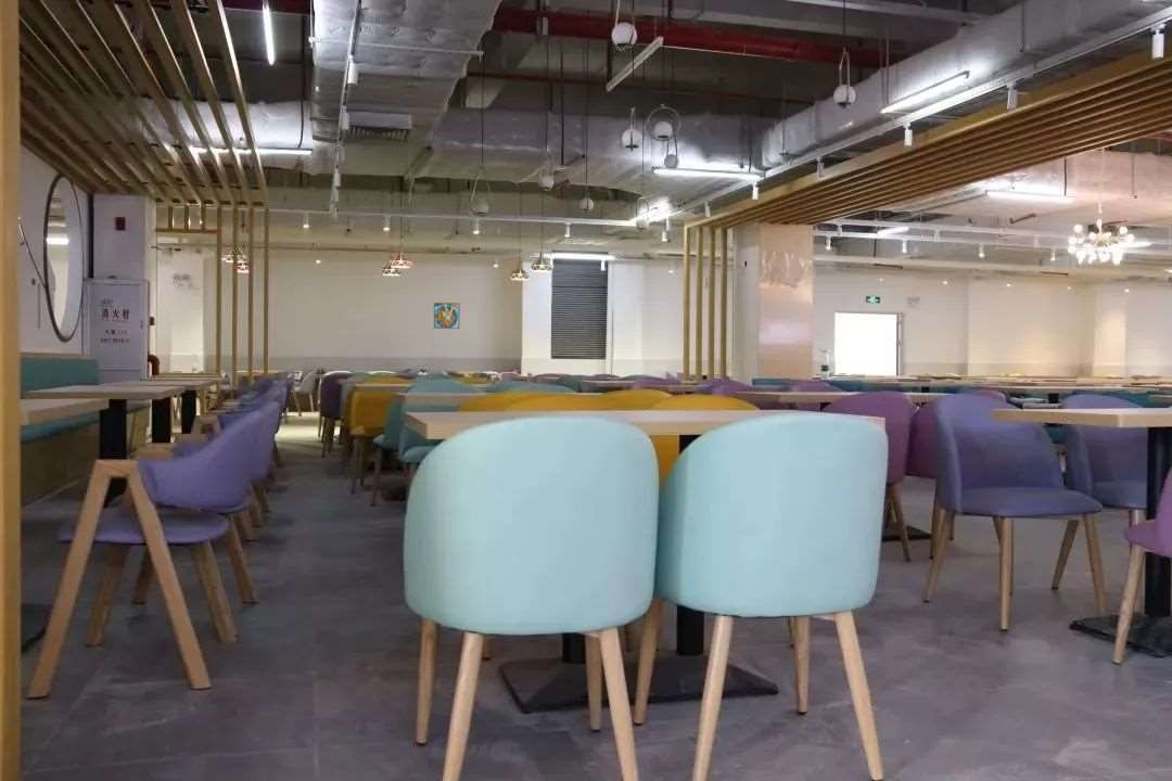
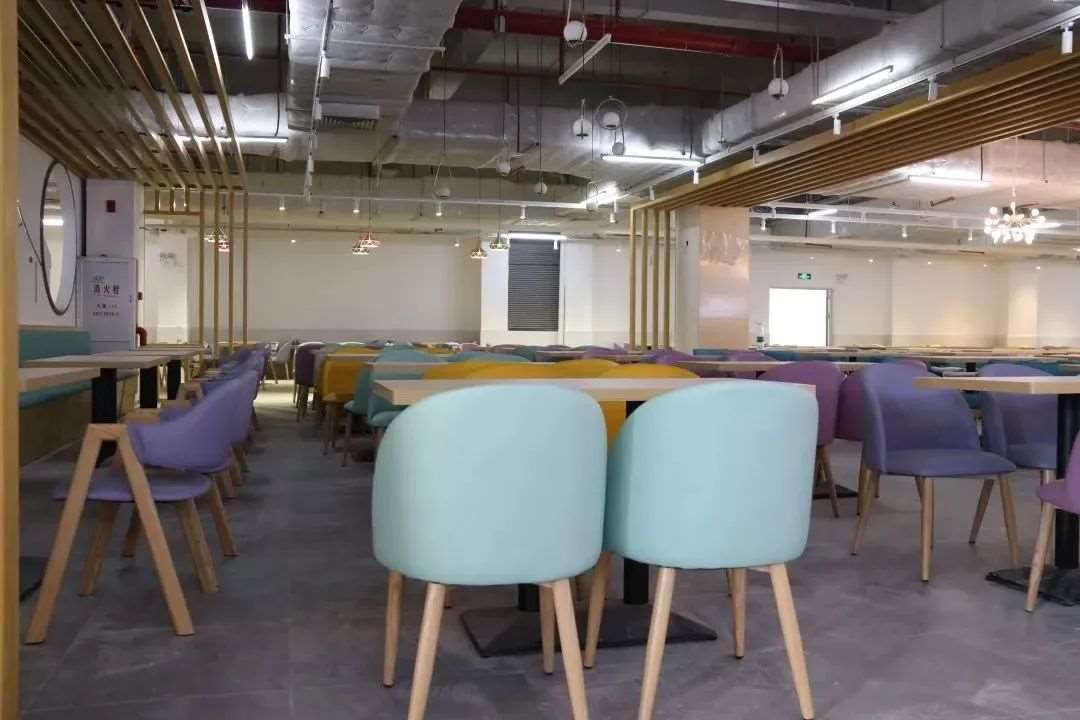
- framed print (446, 316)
